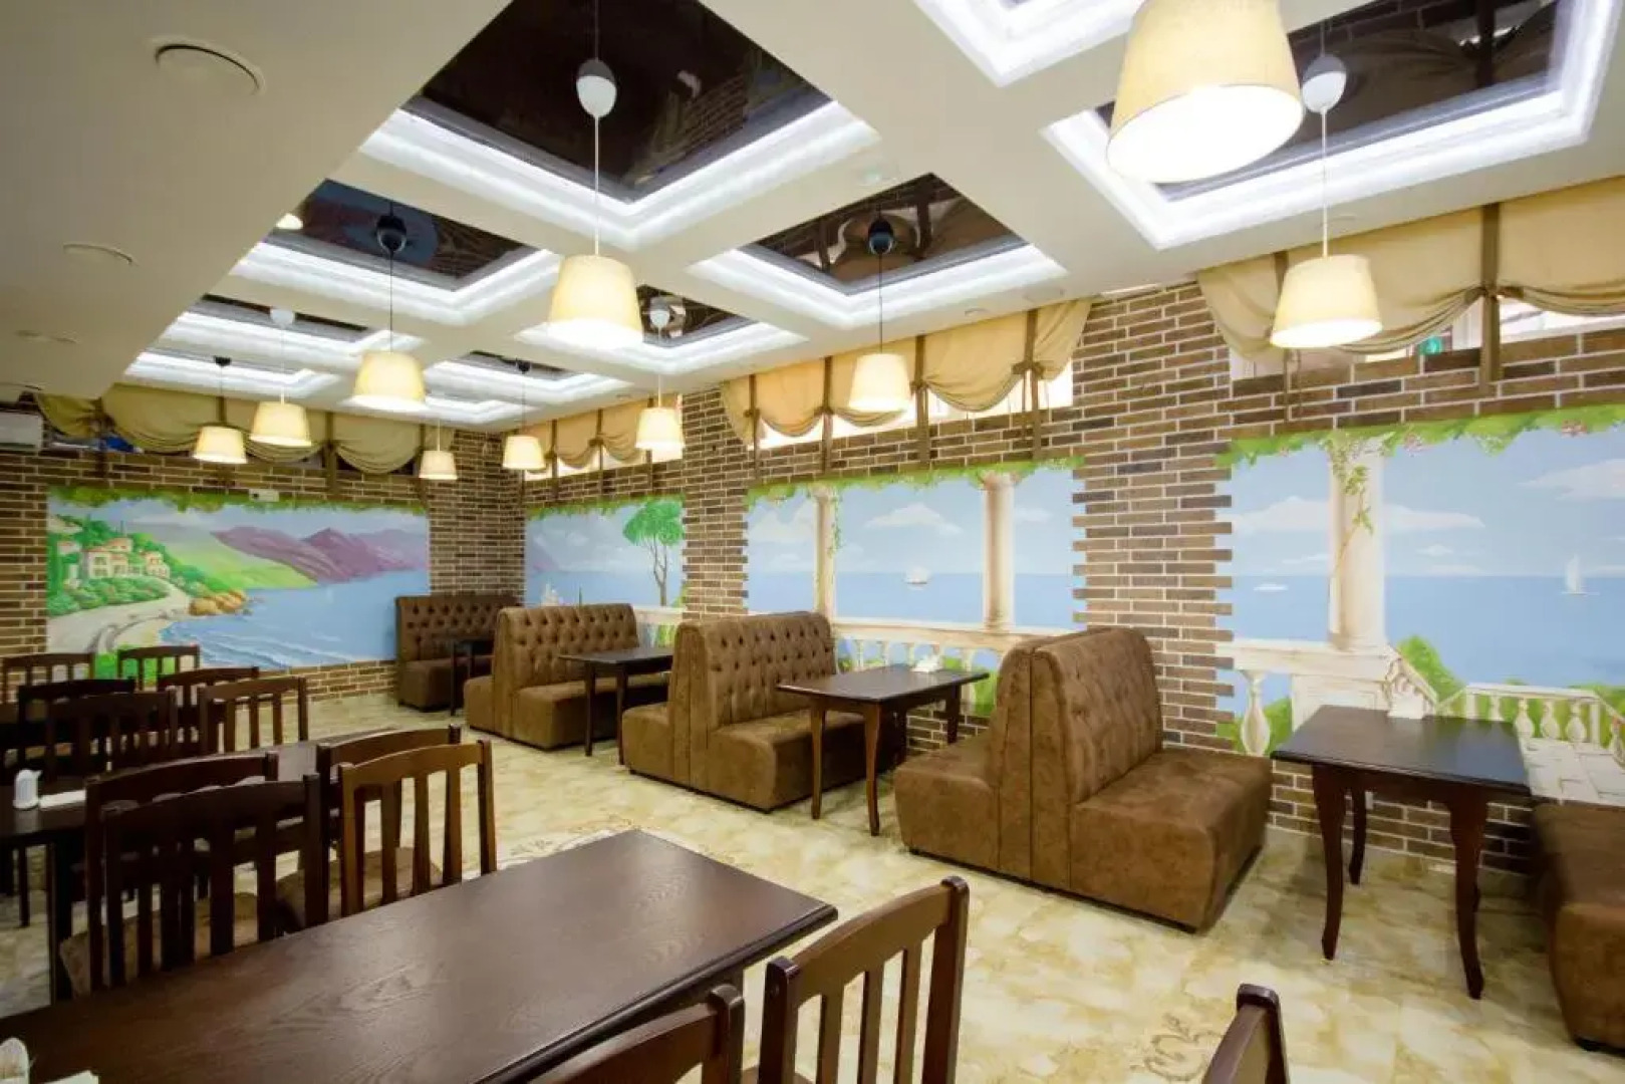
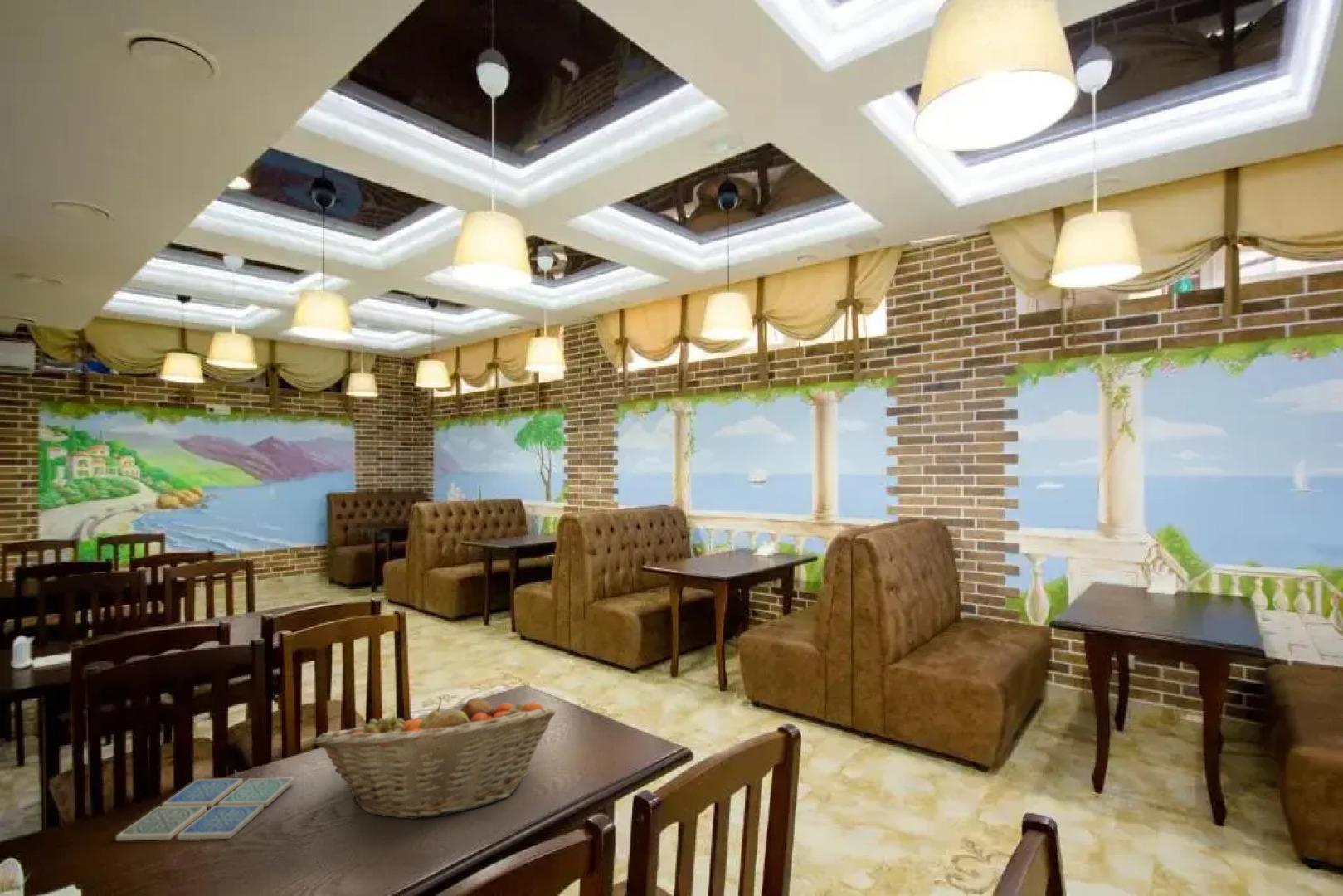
+ fruit basket (441, 742)
+ drink coaster (213, 806)
